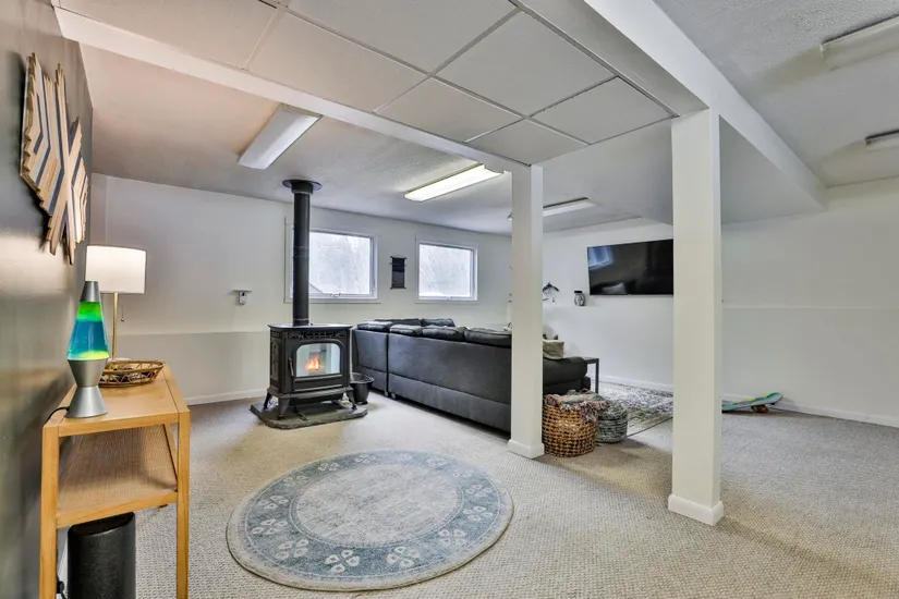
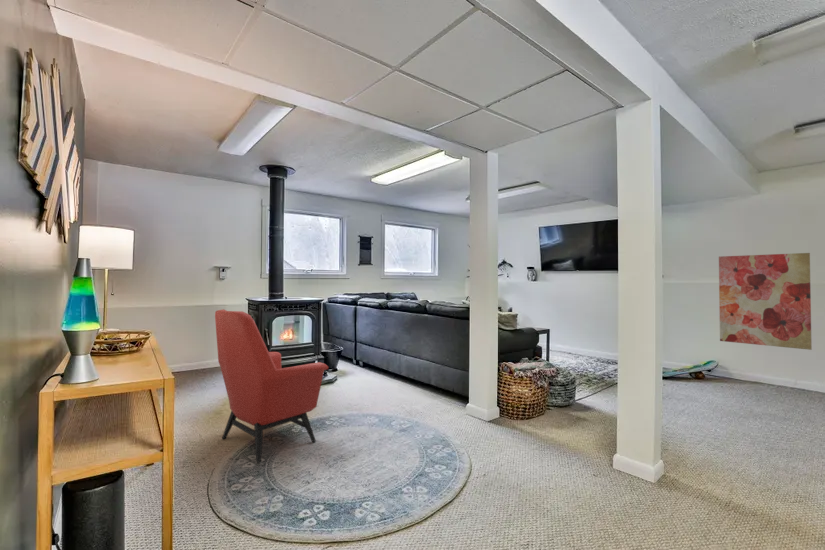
+ armchair (272, 373)
+ wall art (762, 299)
